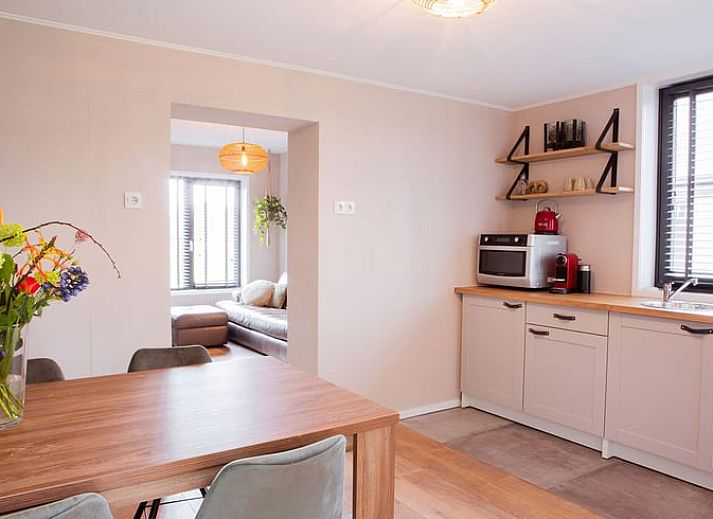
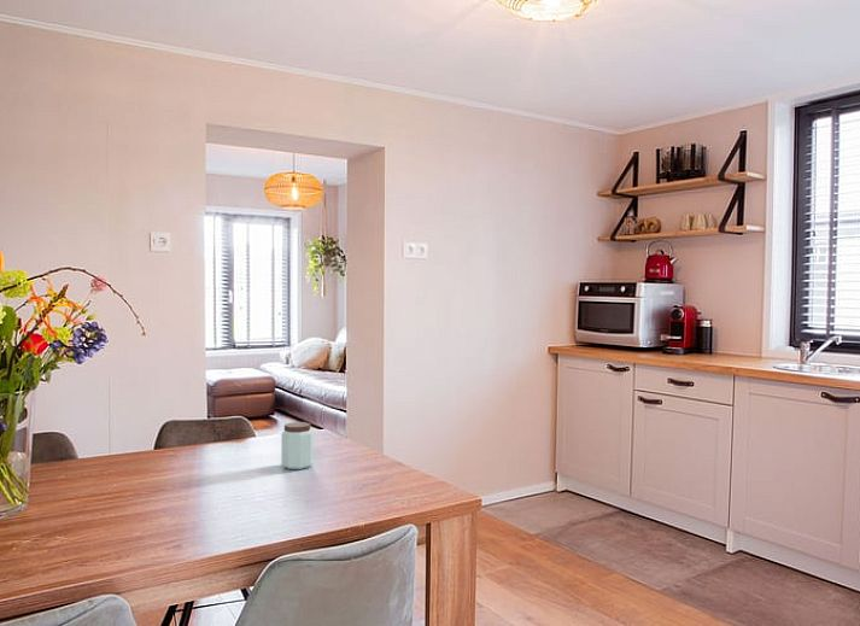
+ peanut butter (297, 445)
